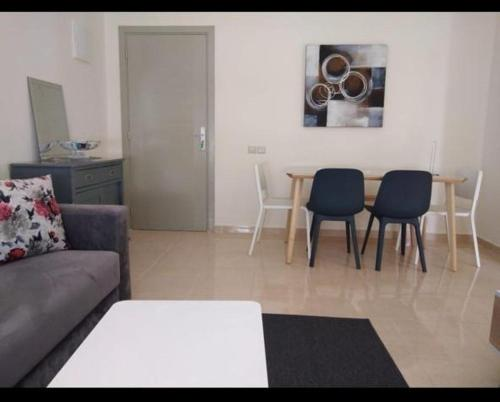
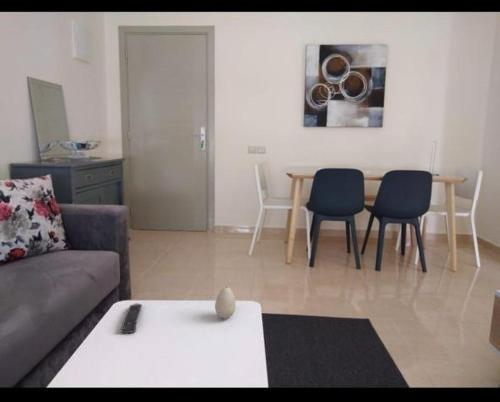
+ remote control (132, 316)
+ decorative egg (225, 302)
